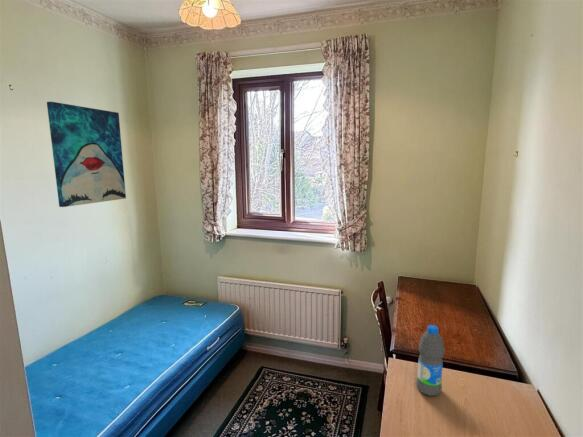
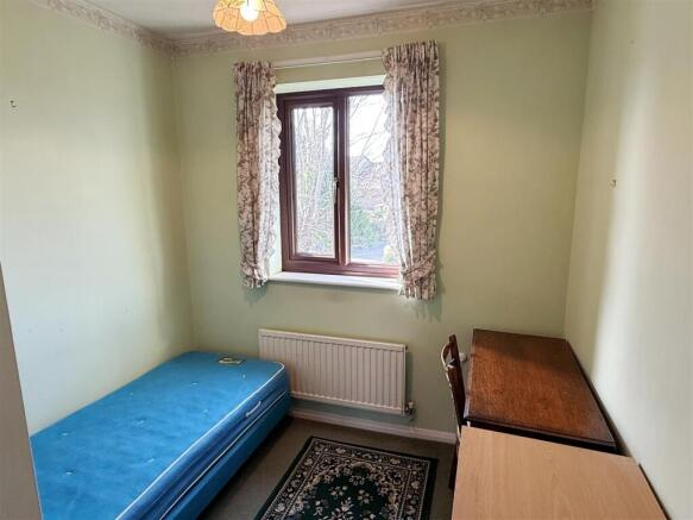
- wall art (91, 156)
- water bottle (430, 358)
